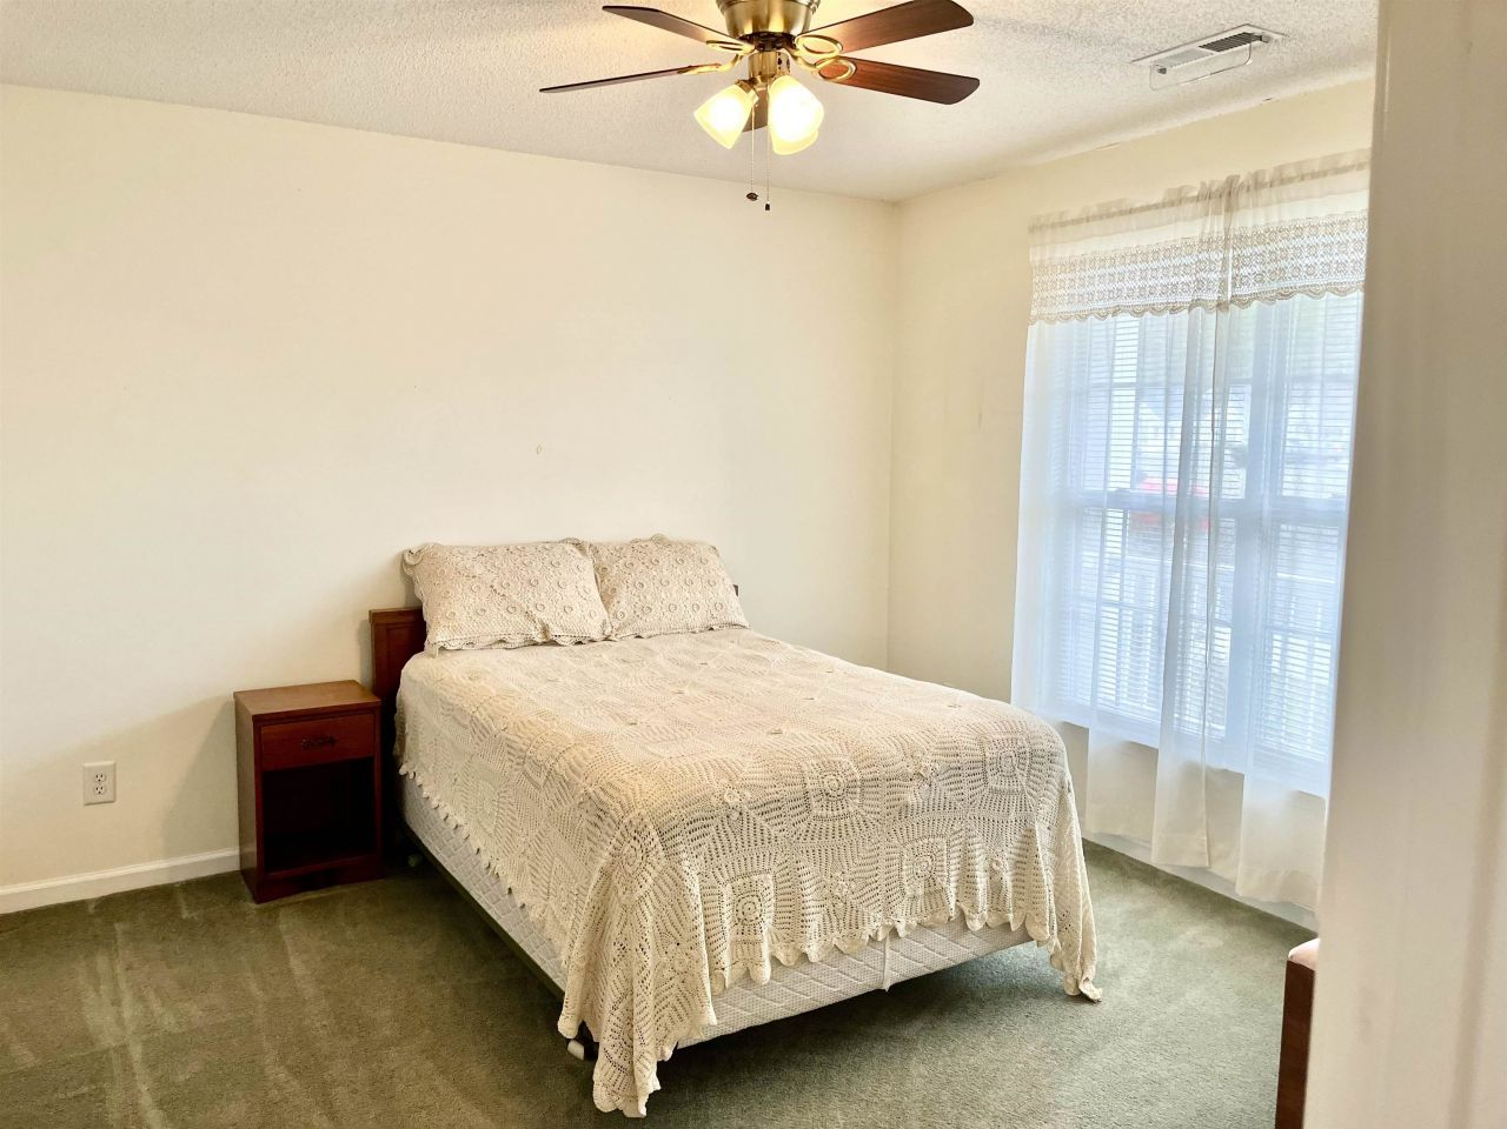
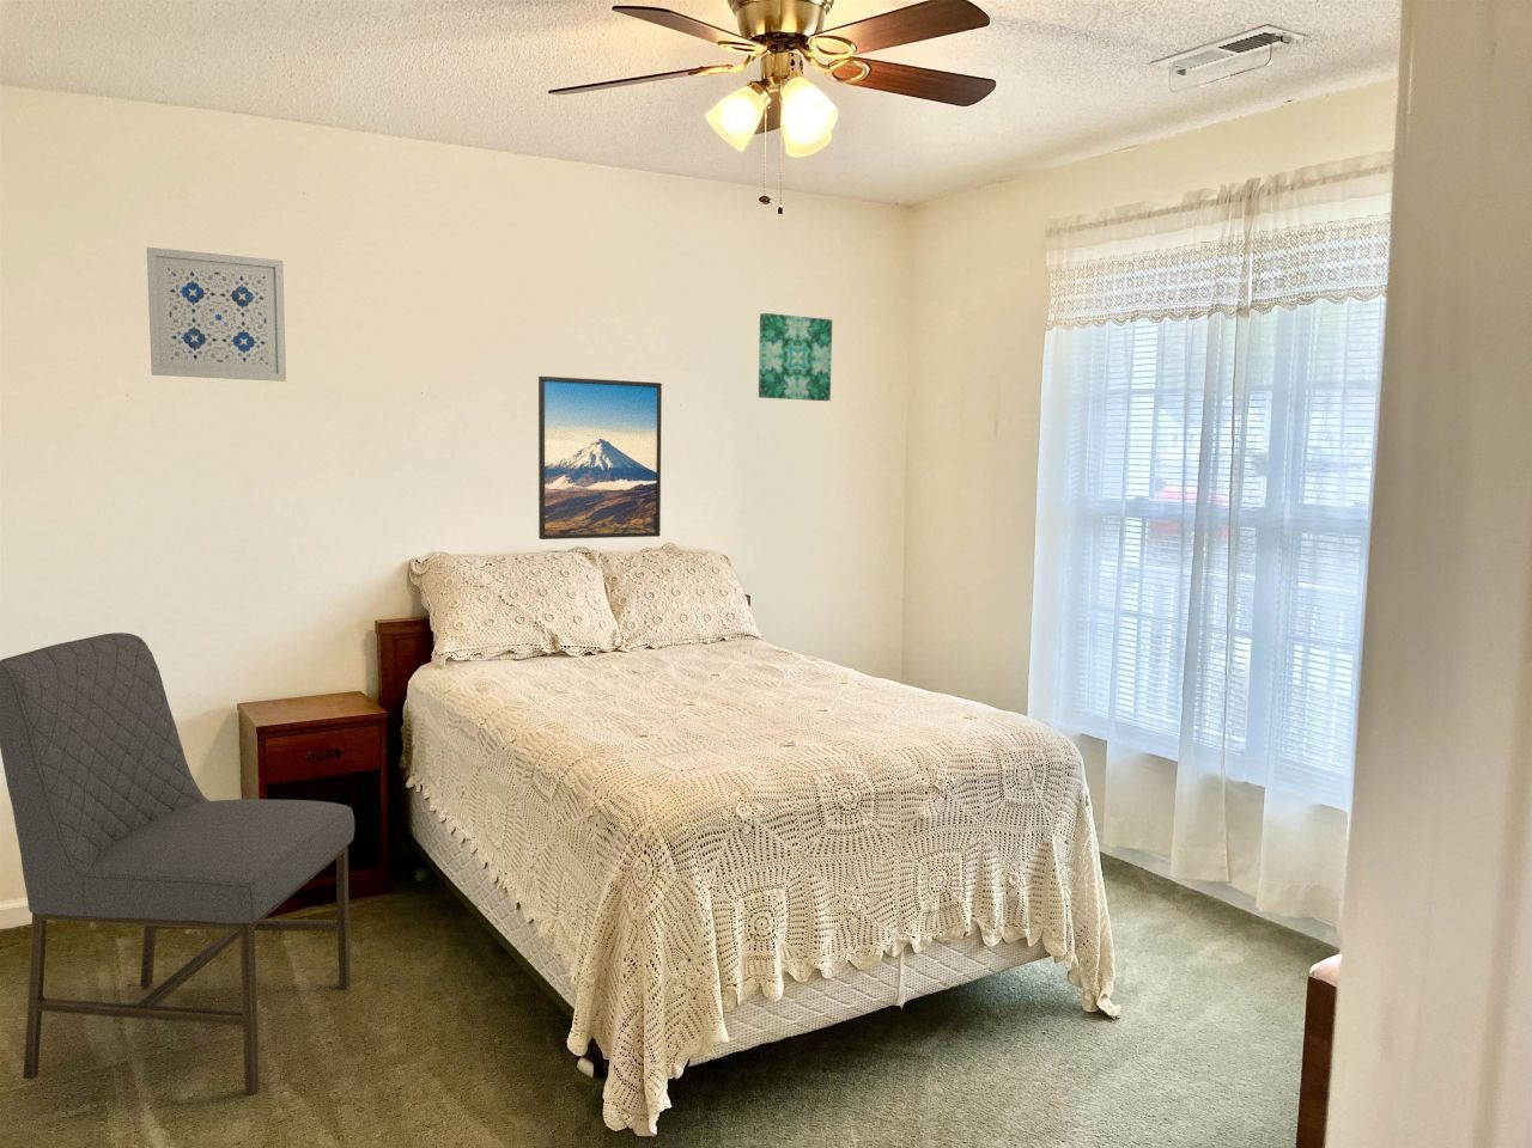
+ chair (183, 842)
+ wall art (218, 316)
+ wall art (795, 358)
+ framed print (601, 459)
